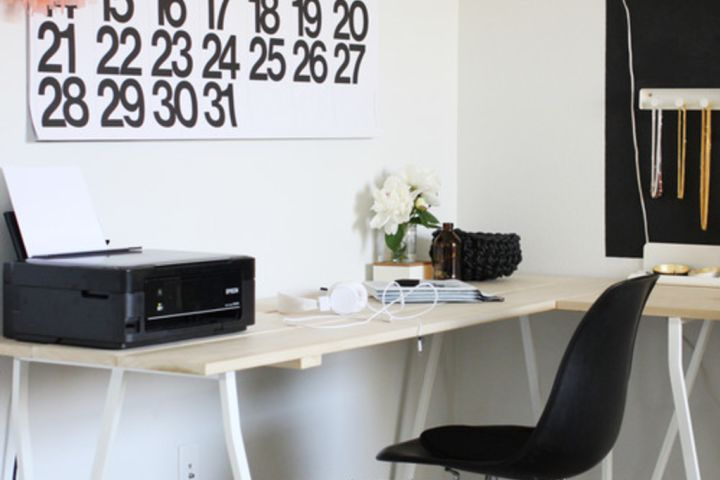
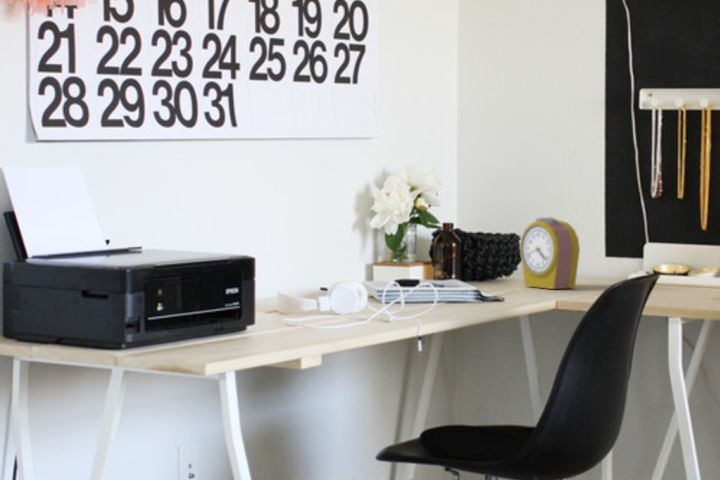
+ alarm clock (548, 252)
